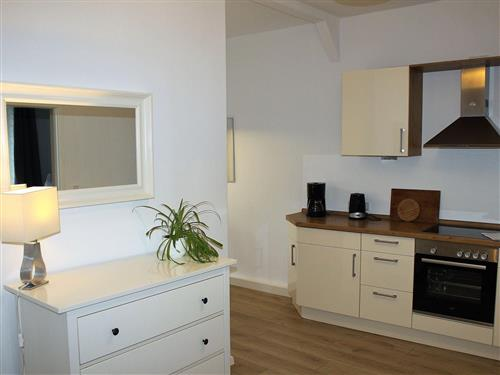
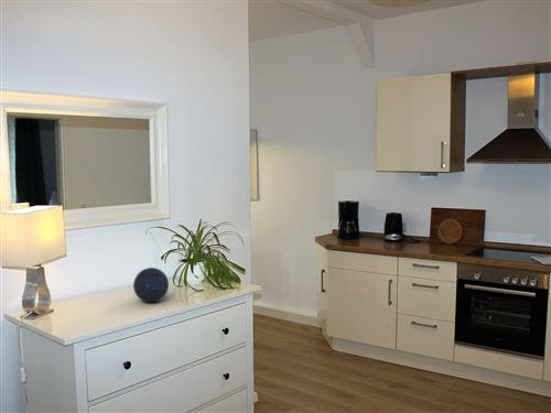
+ decorative orb (151, 284)
